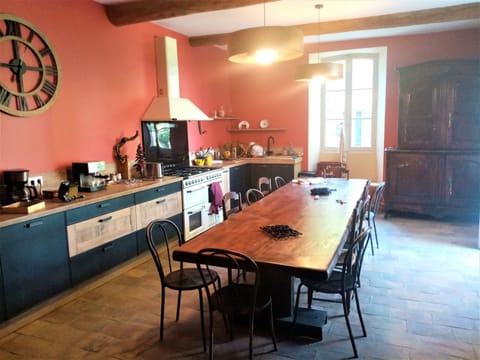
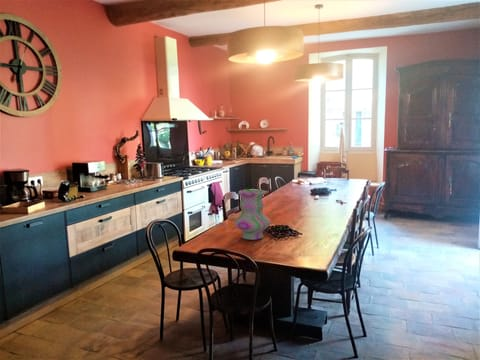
+ vase (252, 214)
